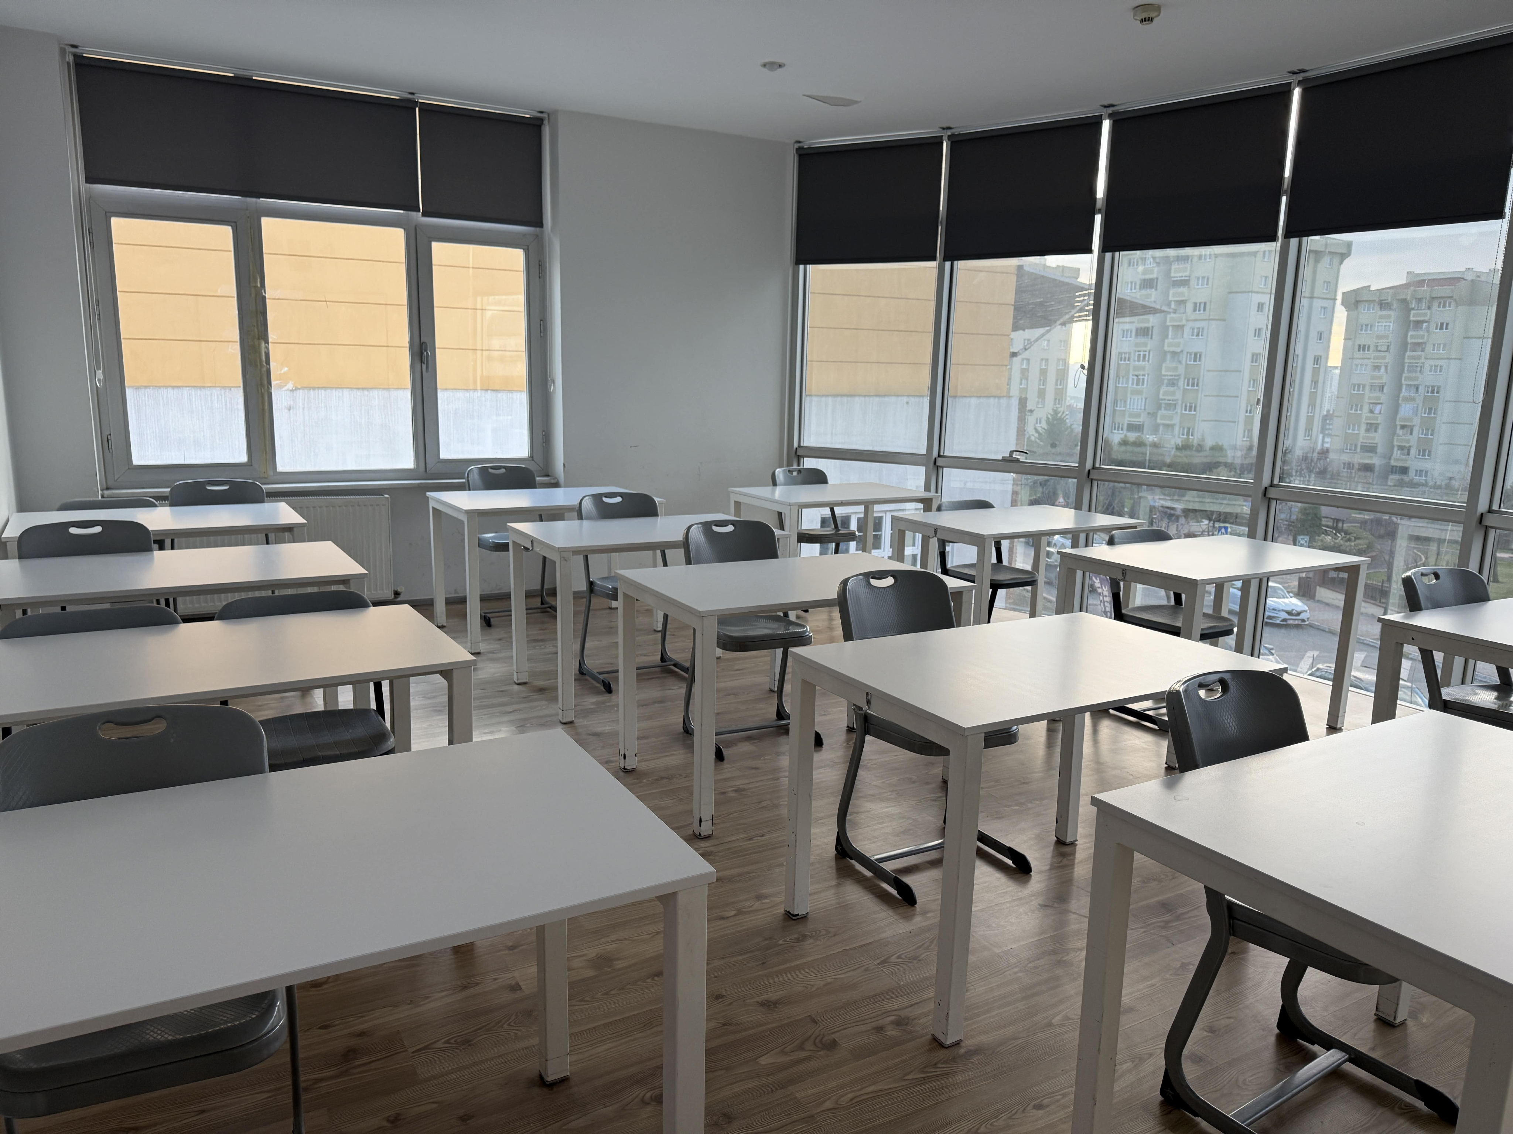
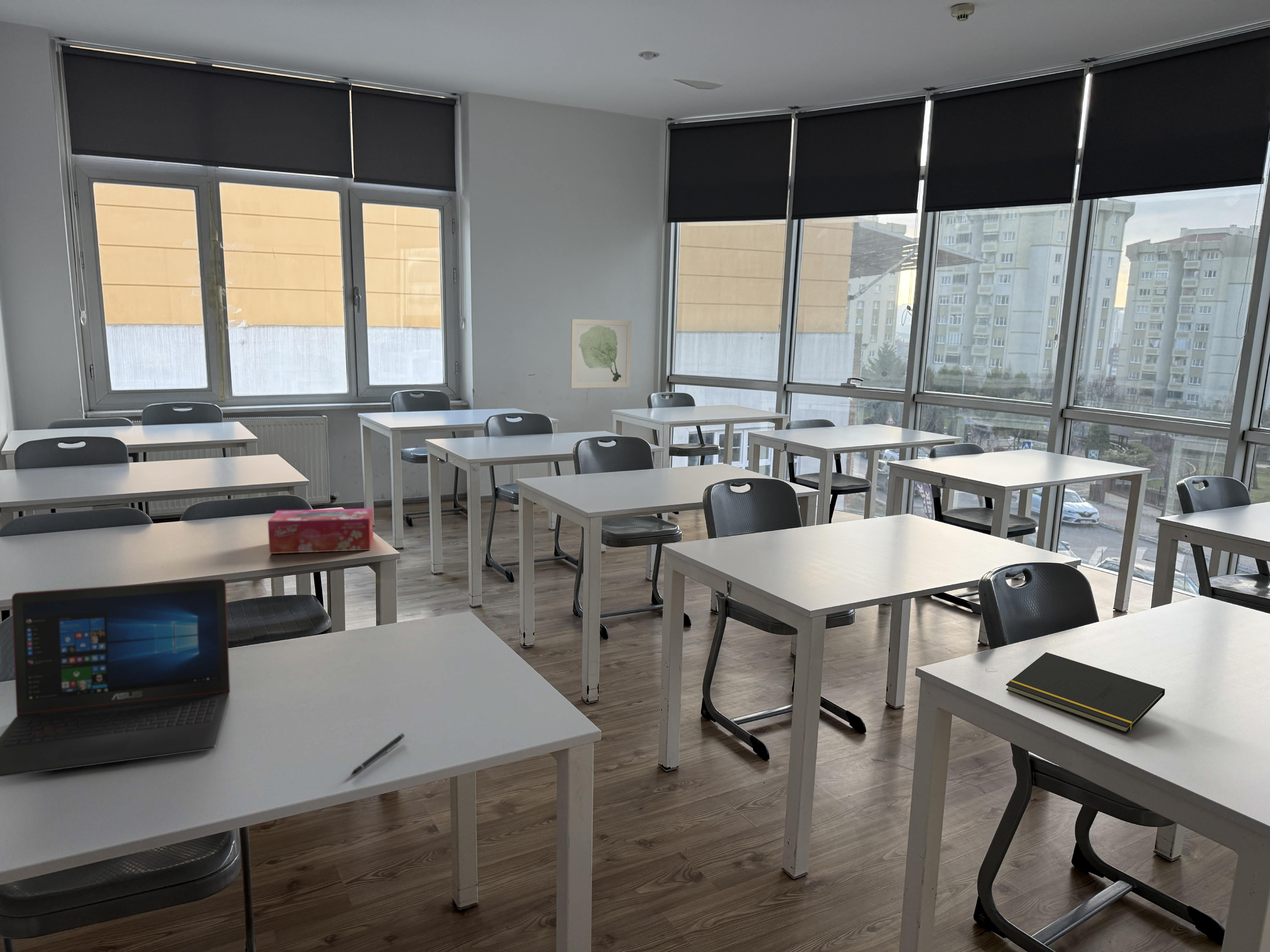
+ notepad (1083, 690)
+ laptop (111, 670)
+ pen (378, 754)
+ tissue box (323, 530)
+ wall art (601, 354)
